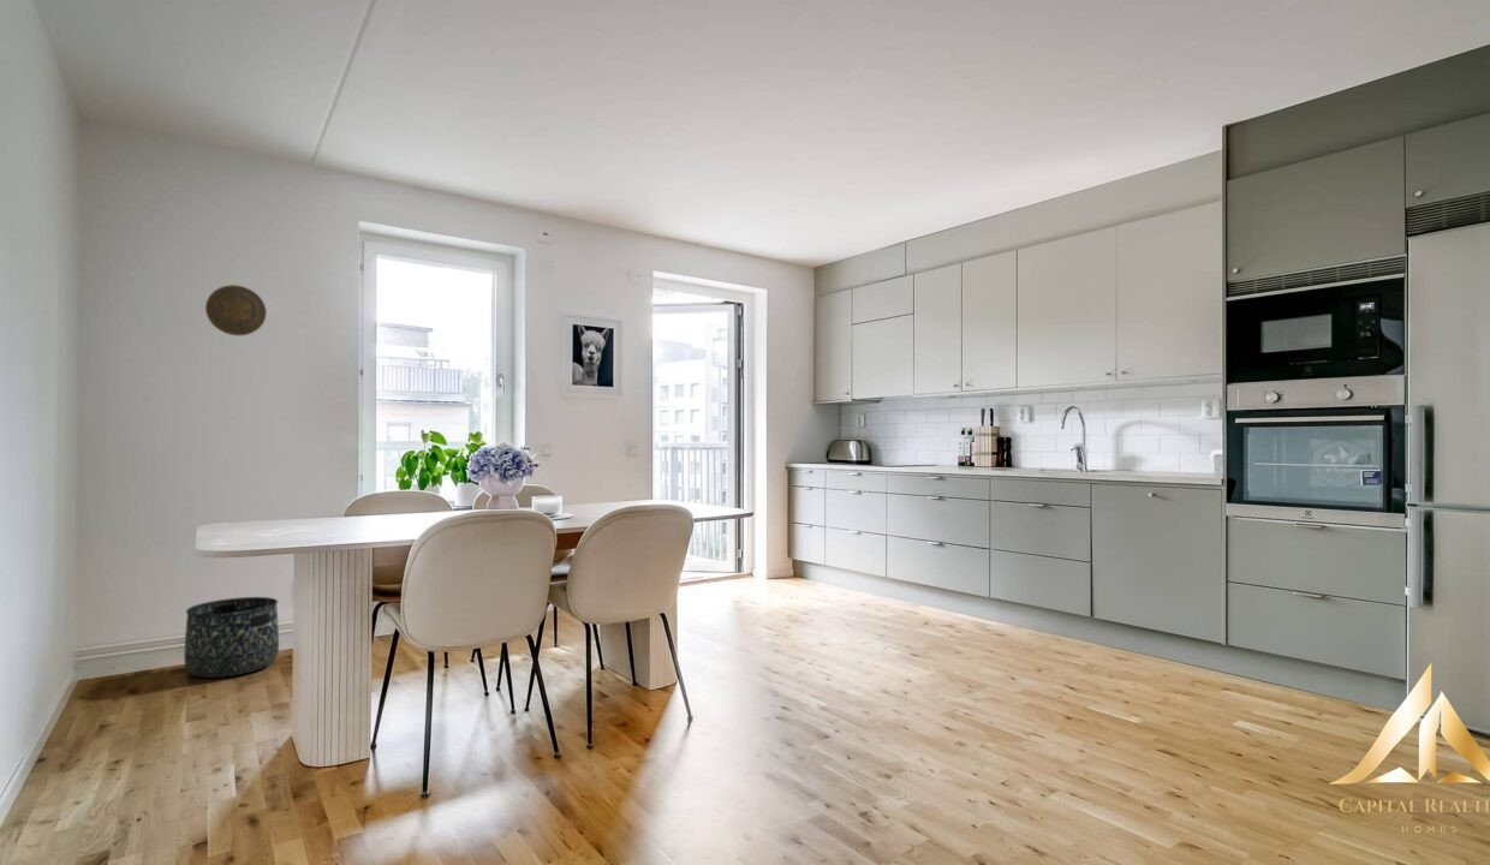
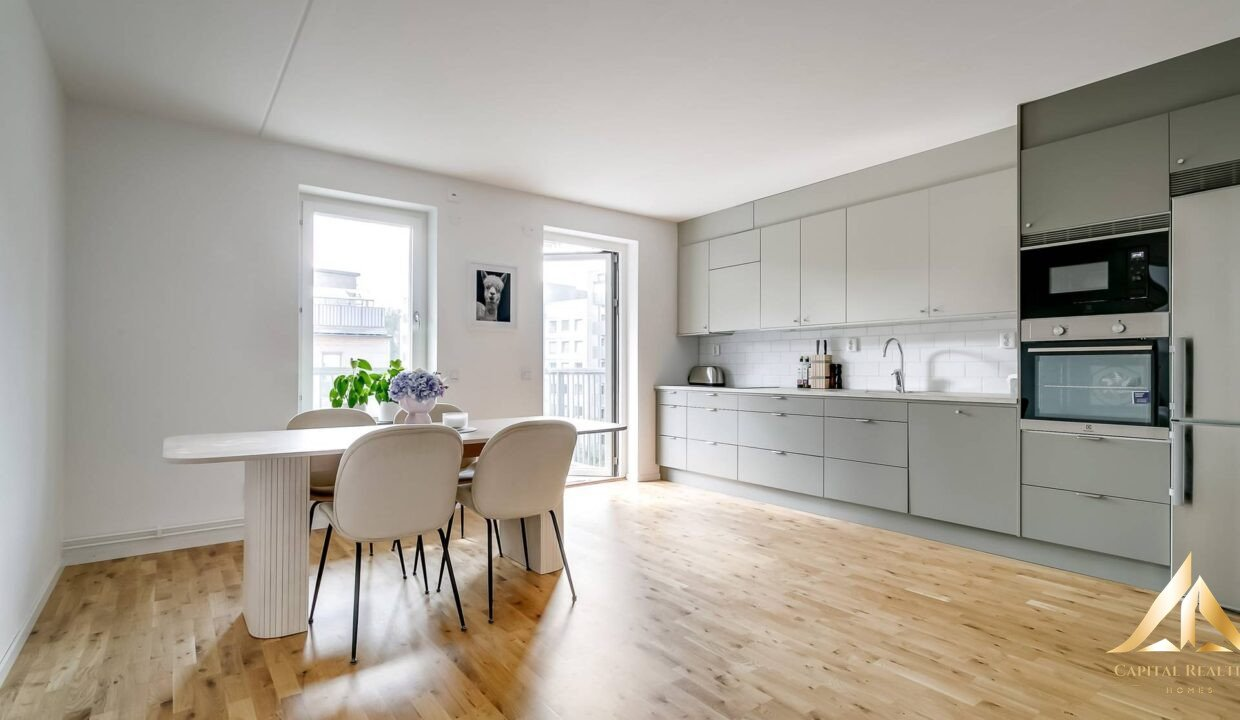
- basket (233, 637)
- decorative plate (237, 310)
